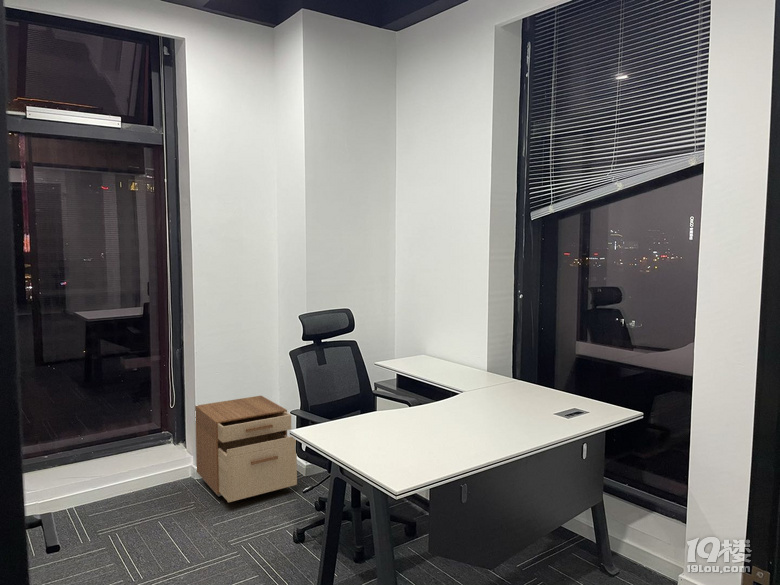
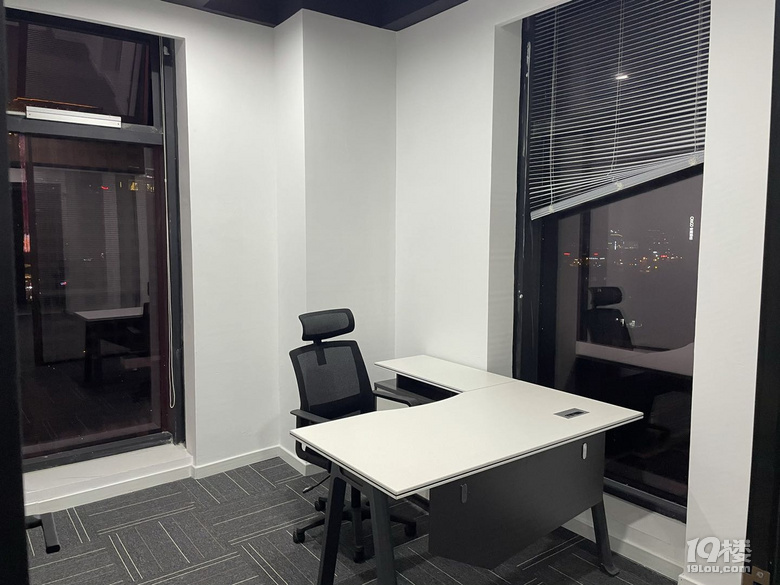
- filing cabinet (246, 447)
